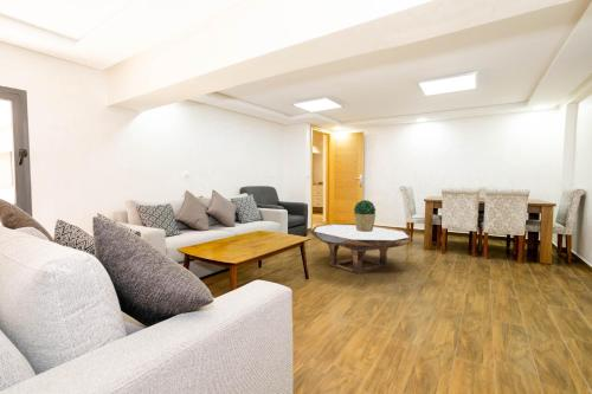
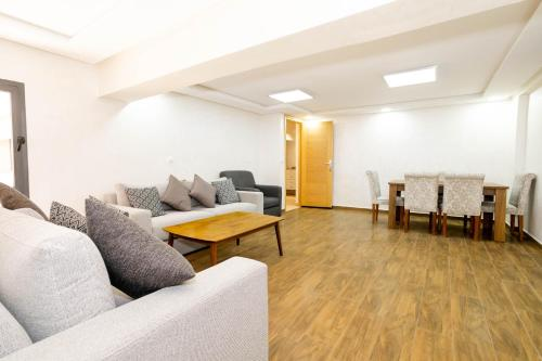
- coffee table (358, 247)
- potted plant (365, 215)
